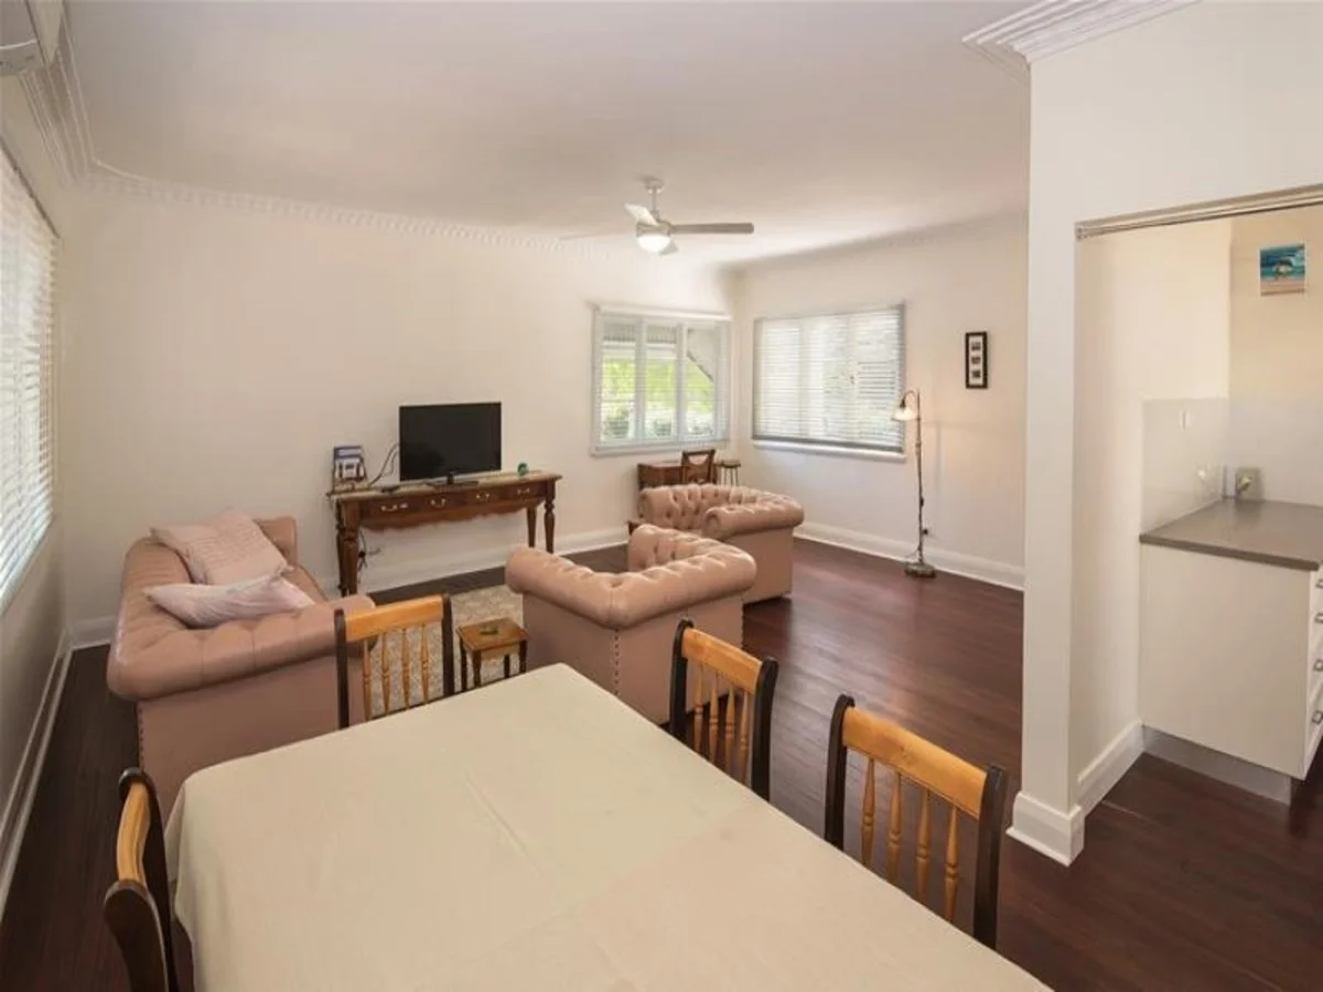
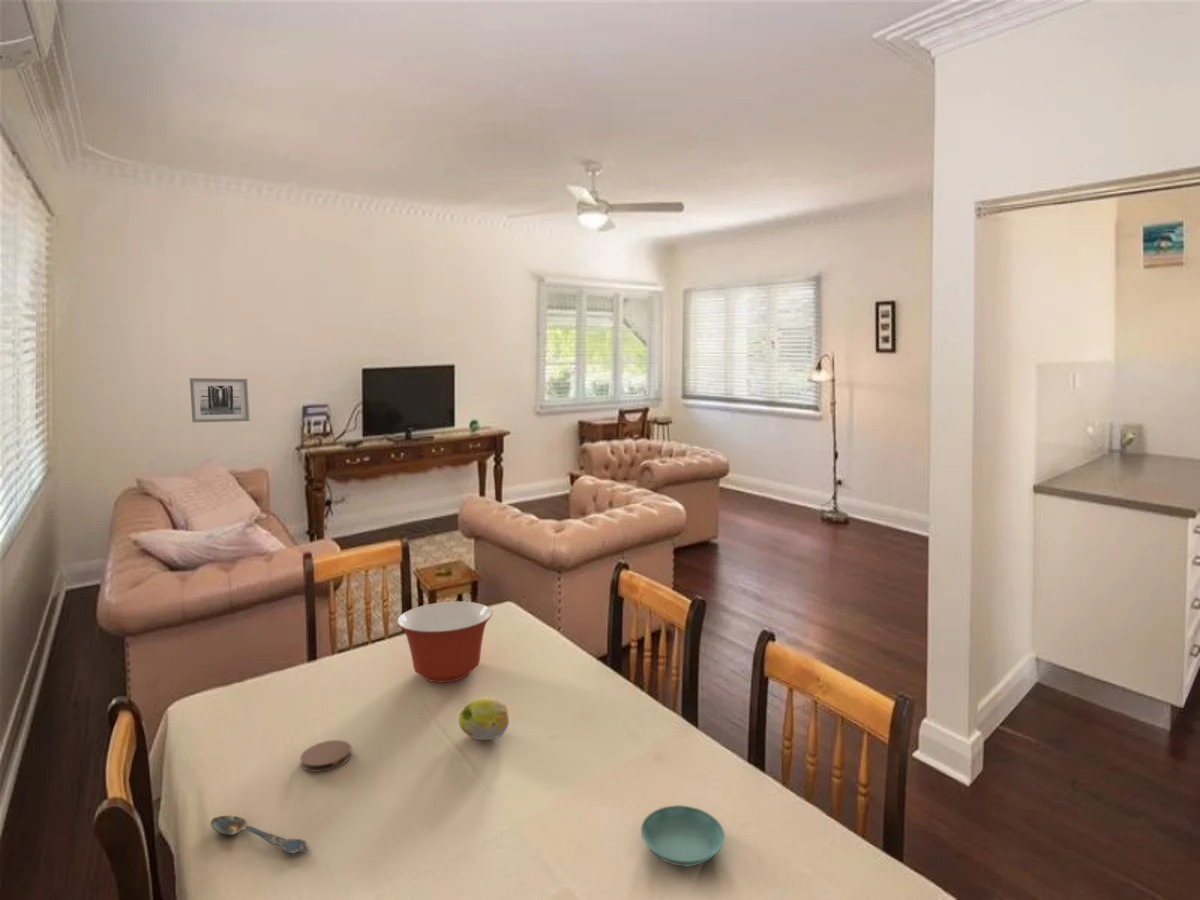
+ mixing bowl (446, 644)
+ saucer (682, 838)
+ wall art (220, 400)
+ coaster (326, 755)
+ spoon (259, 834)
+ fruit (482, 717)
